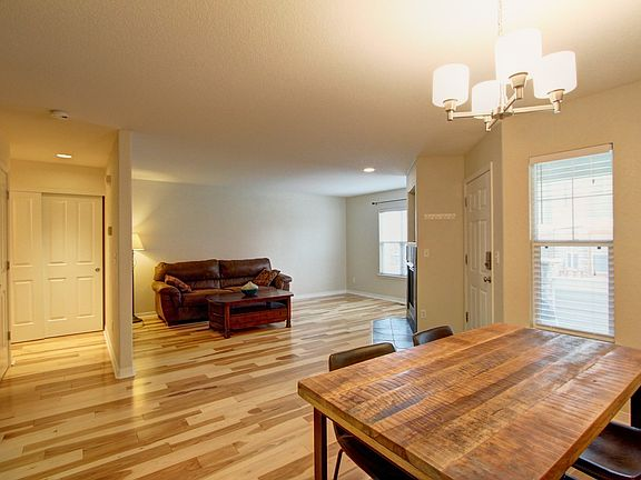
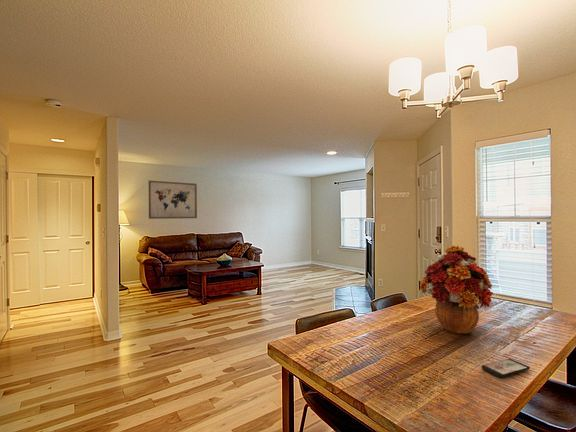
+ flower arrangement (454, 287)
+ smartphone (505, 367)
+ wall art (173, 200)
